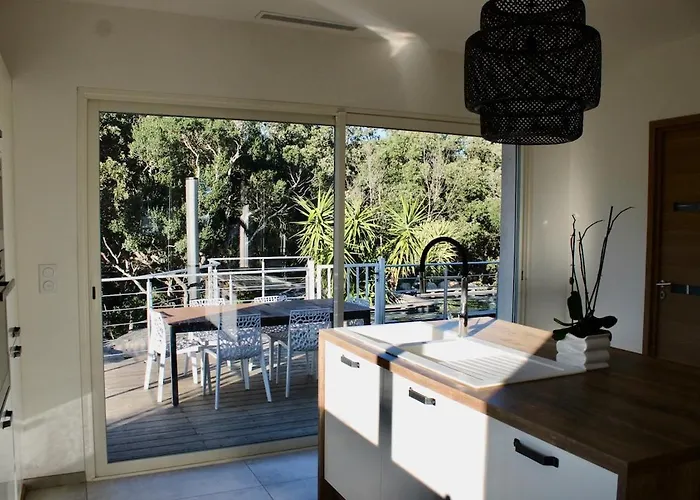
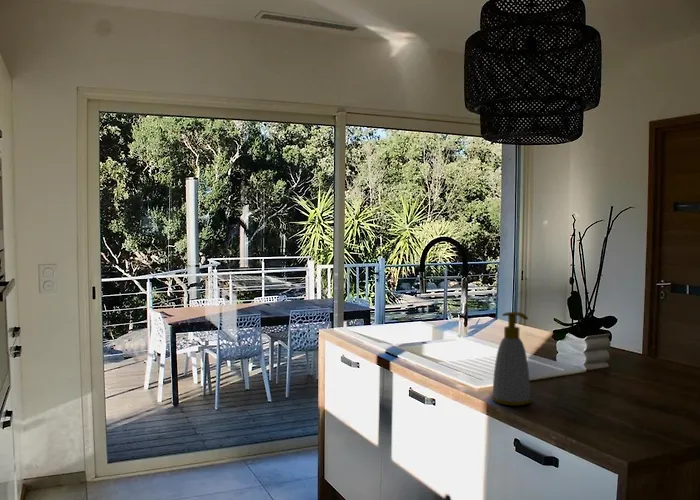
+ soap bottle (511, 356)
